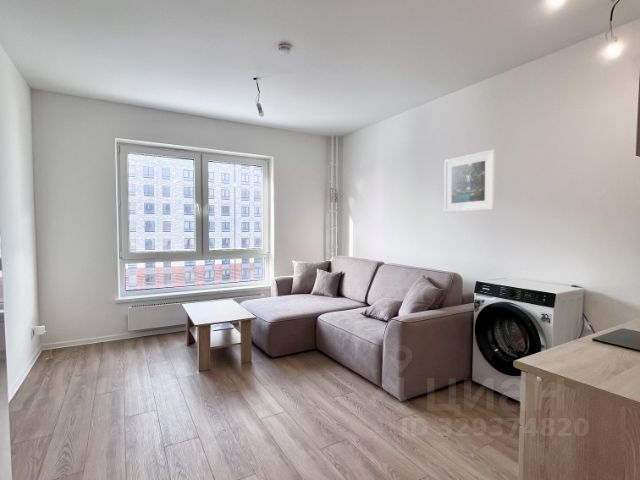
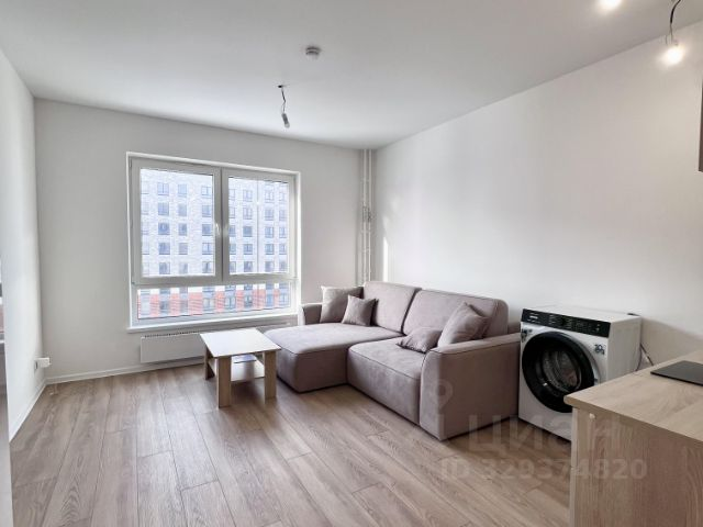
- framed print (467, 183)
